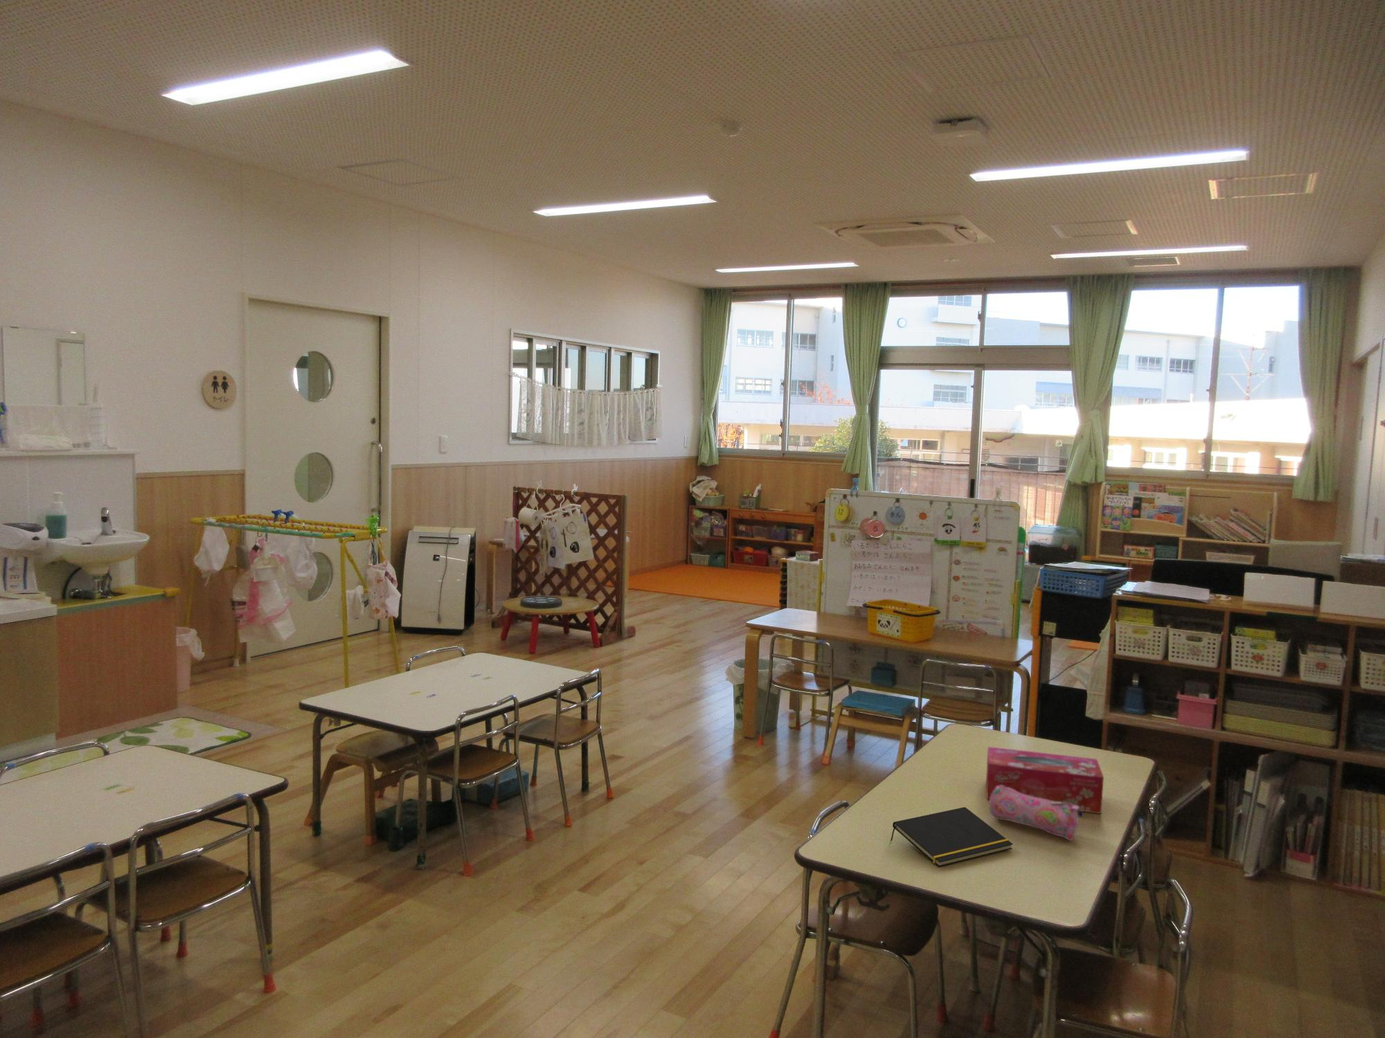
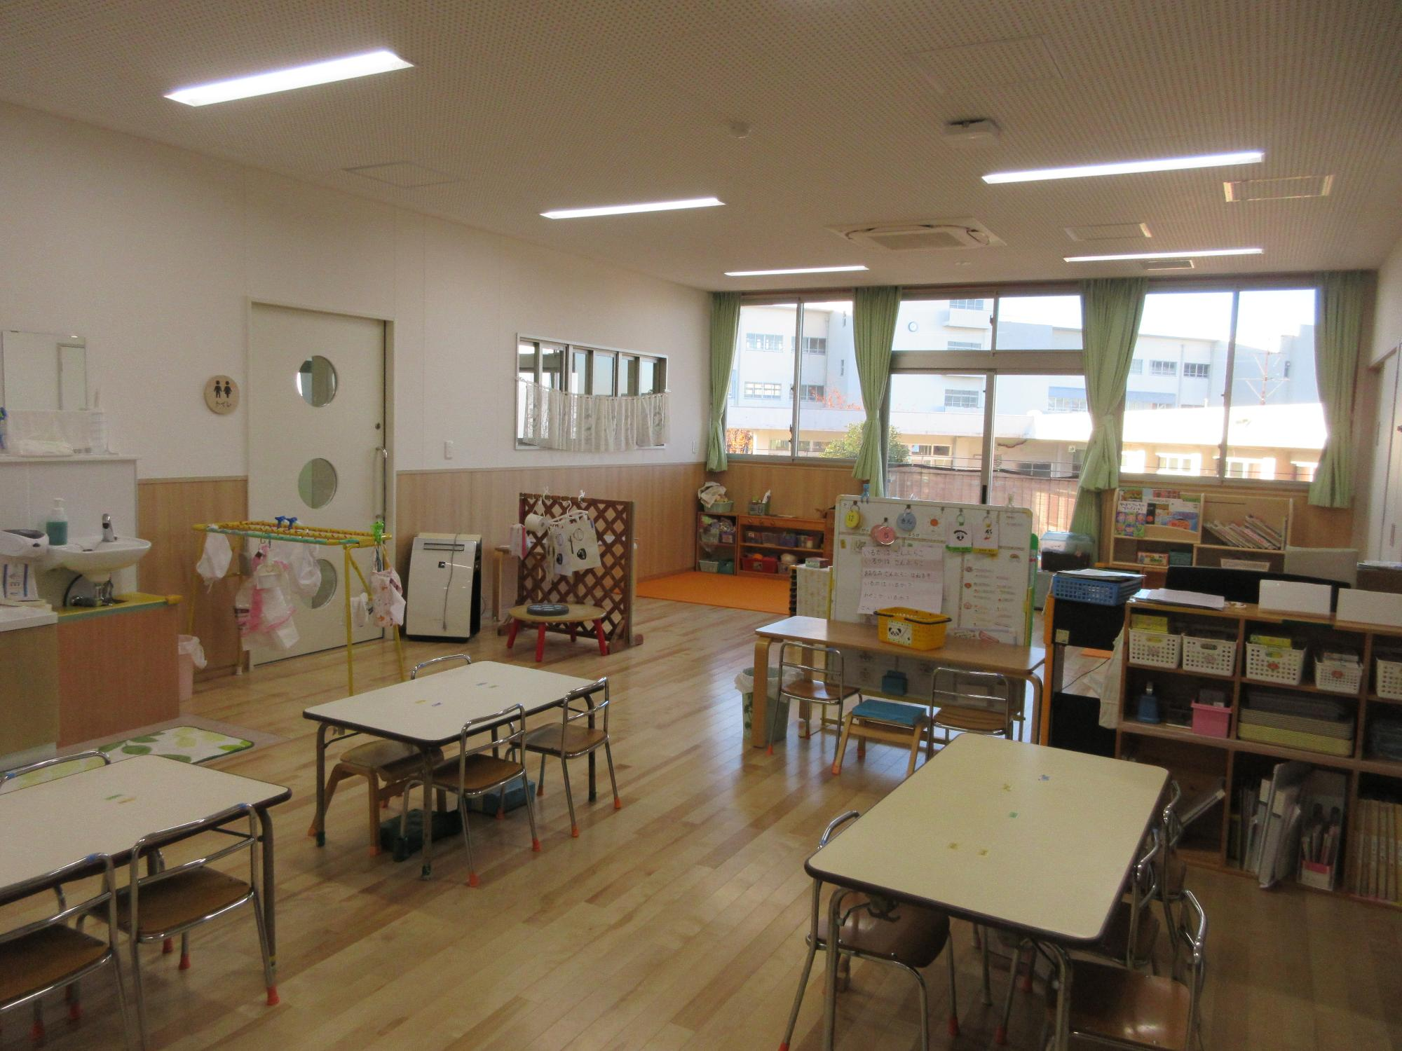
- pencil case (1035, 811)
- notepad (952, 835)
- tissue box (1043, 778)
